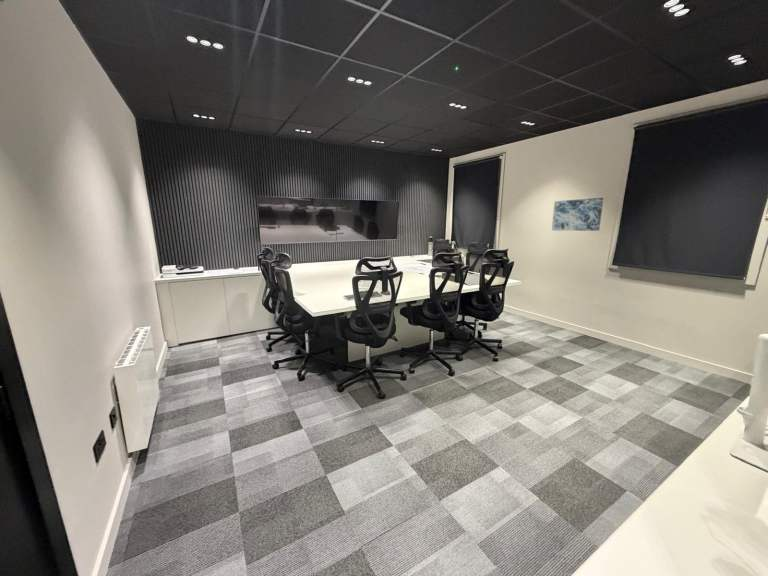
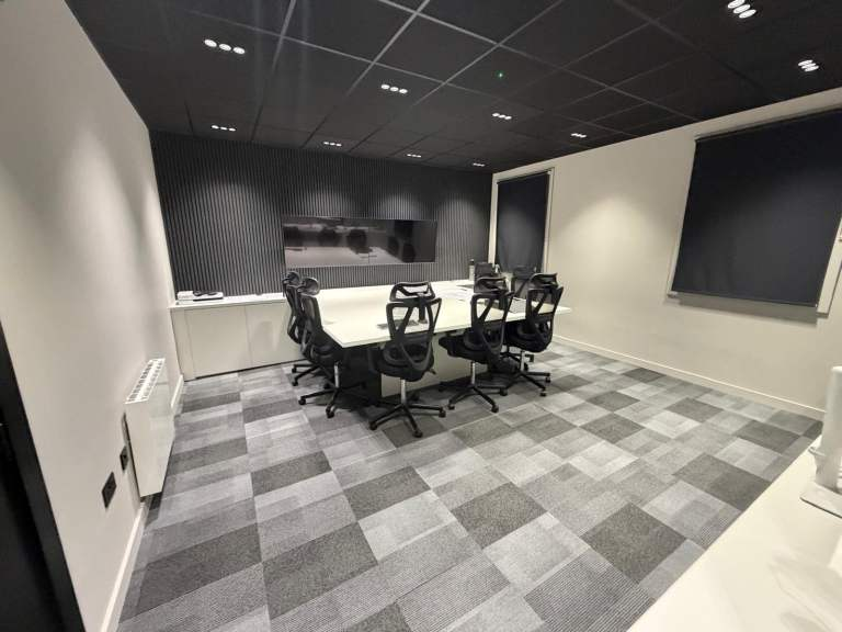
- wall art (575, 215)
